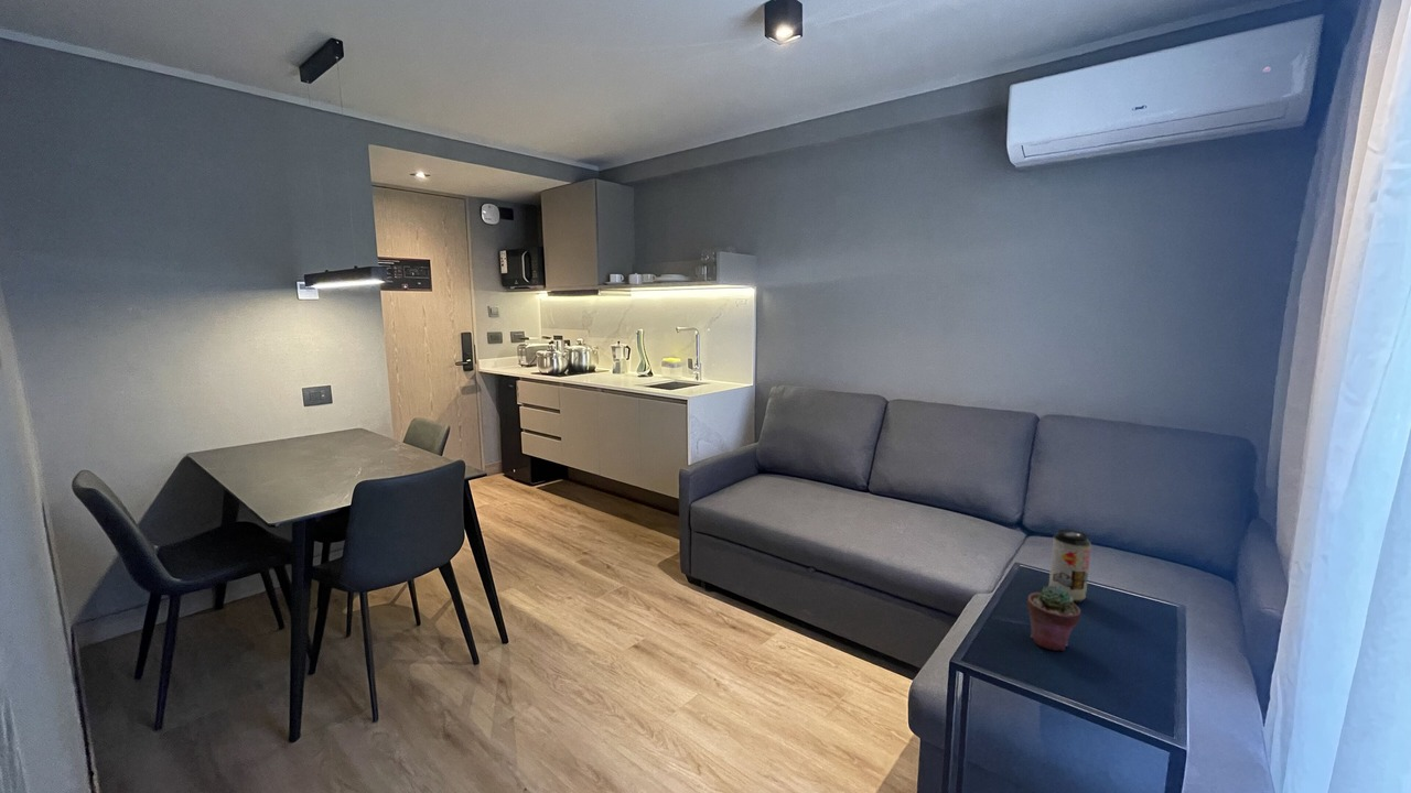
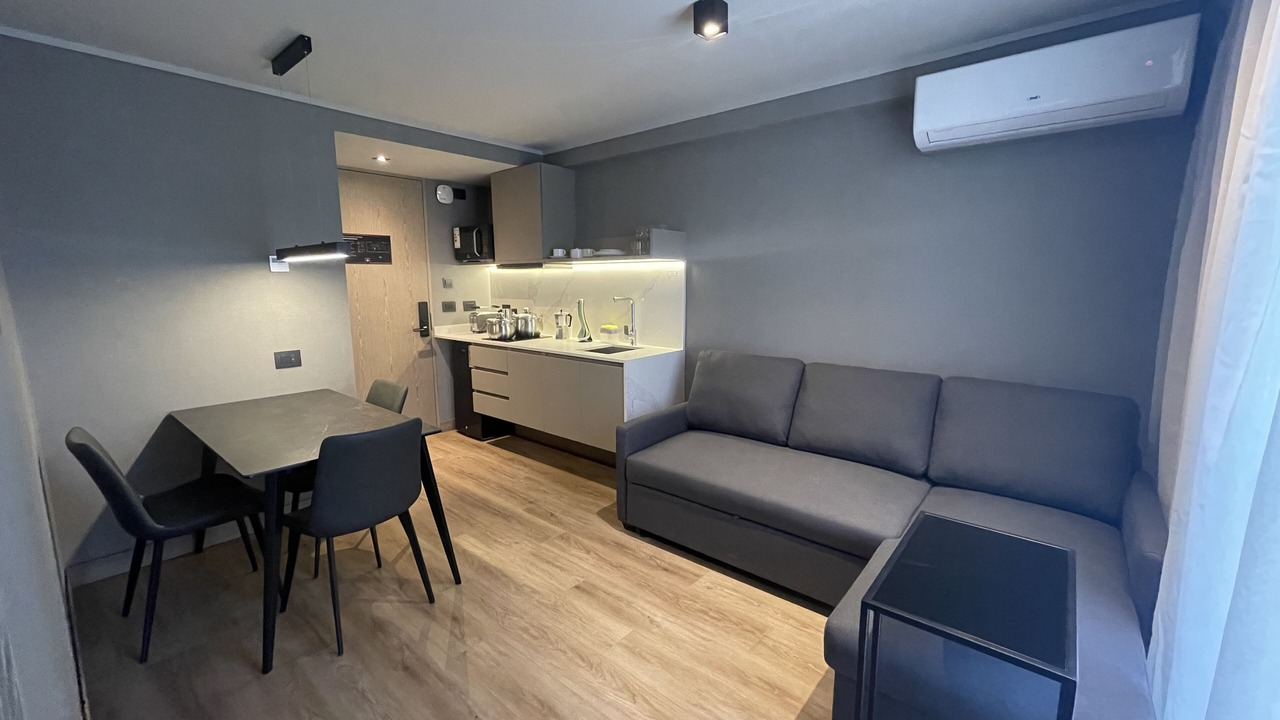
- beverage can (1069, 565)
- potted succulent (1052, 615)
